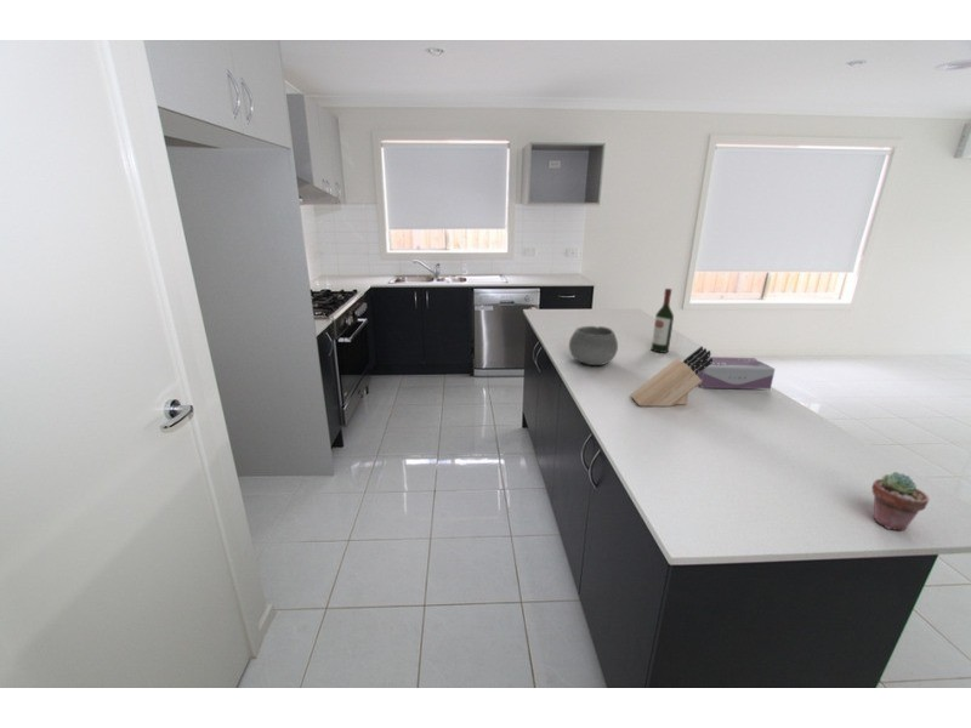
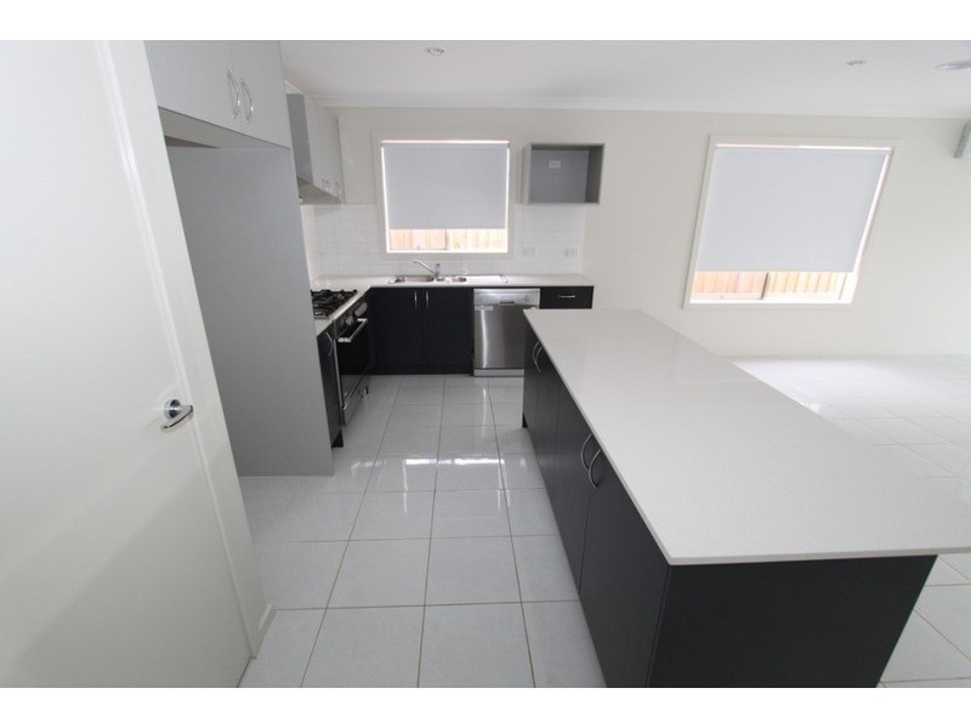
- tissue box (728, 371)
- bowl (592, 346)
- knife block (671, 375)
- potted succulent (897, 499)
- wine bottle (664, 320)
